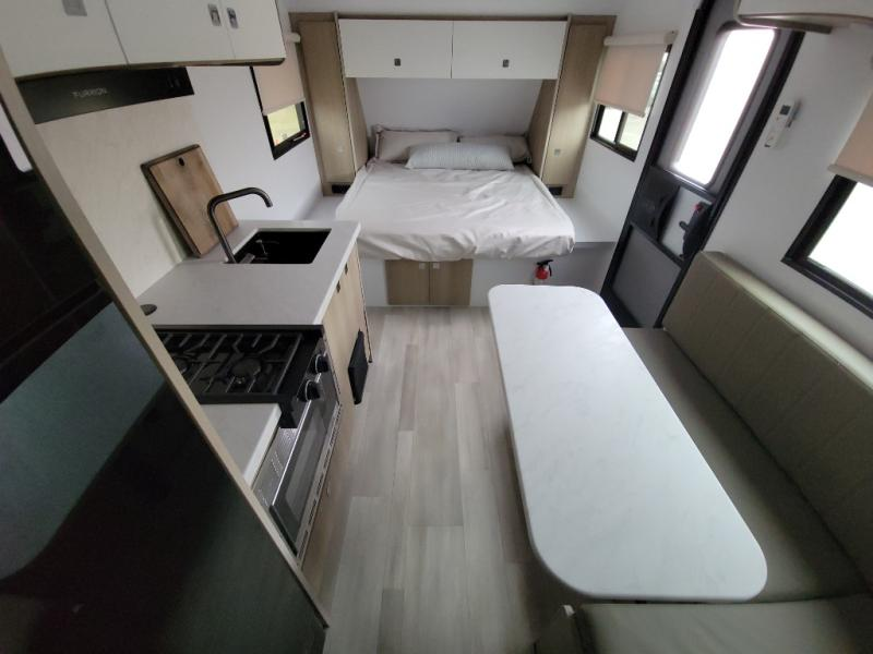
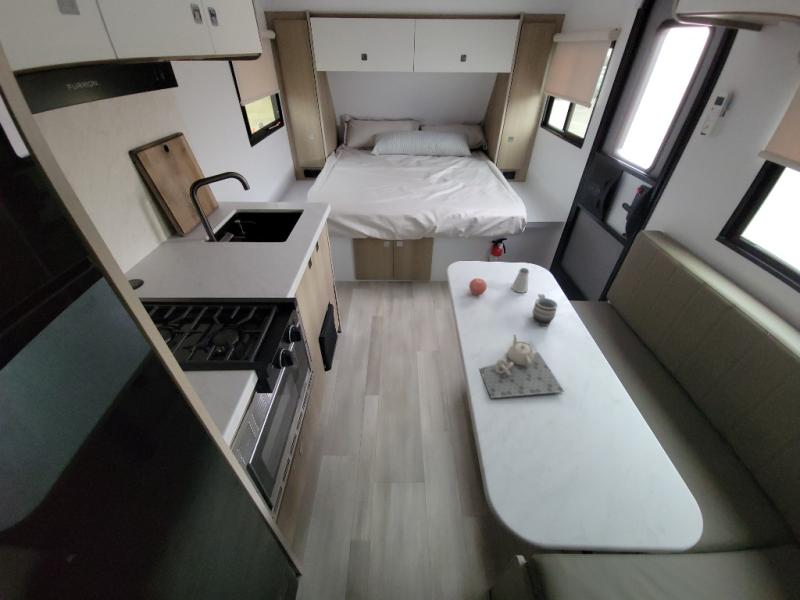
+ mug (541, 309)
+ teapot (515, 360)
+ saltshaker (522, 279)
+ apple (478, 286)
